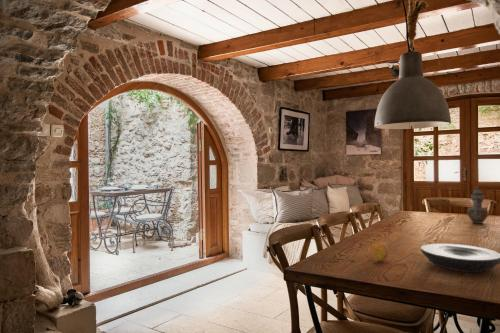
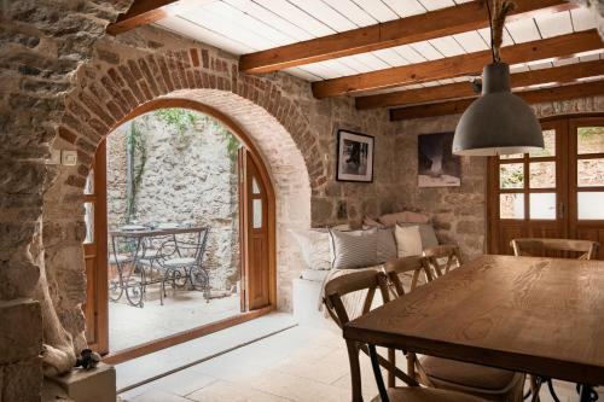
- plate (459, 258)
- teapot (477, 204)
- fruit (380, 251)
